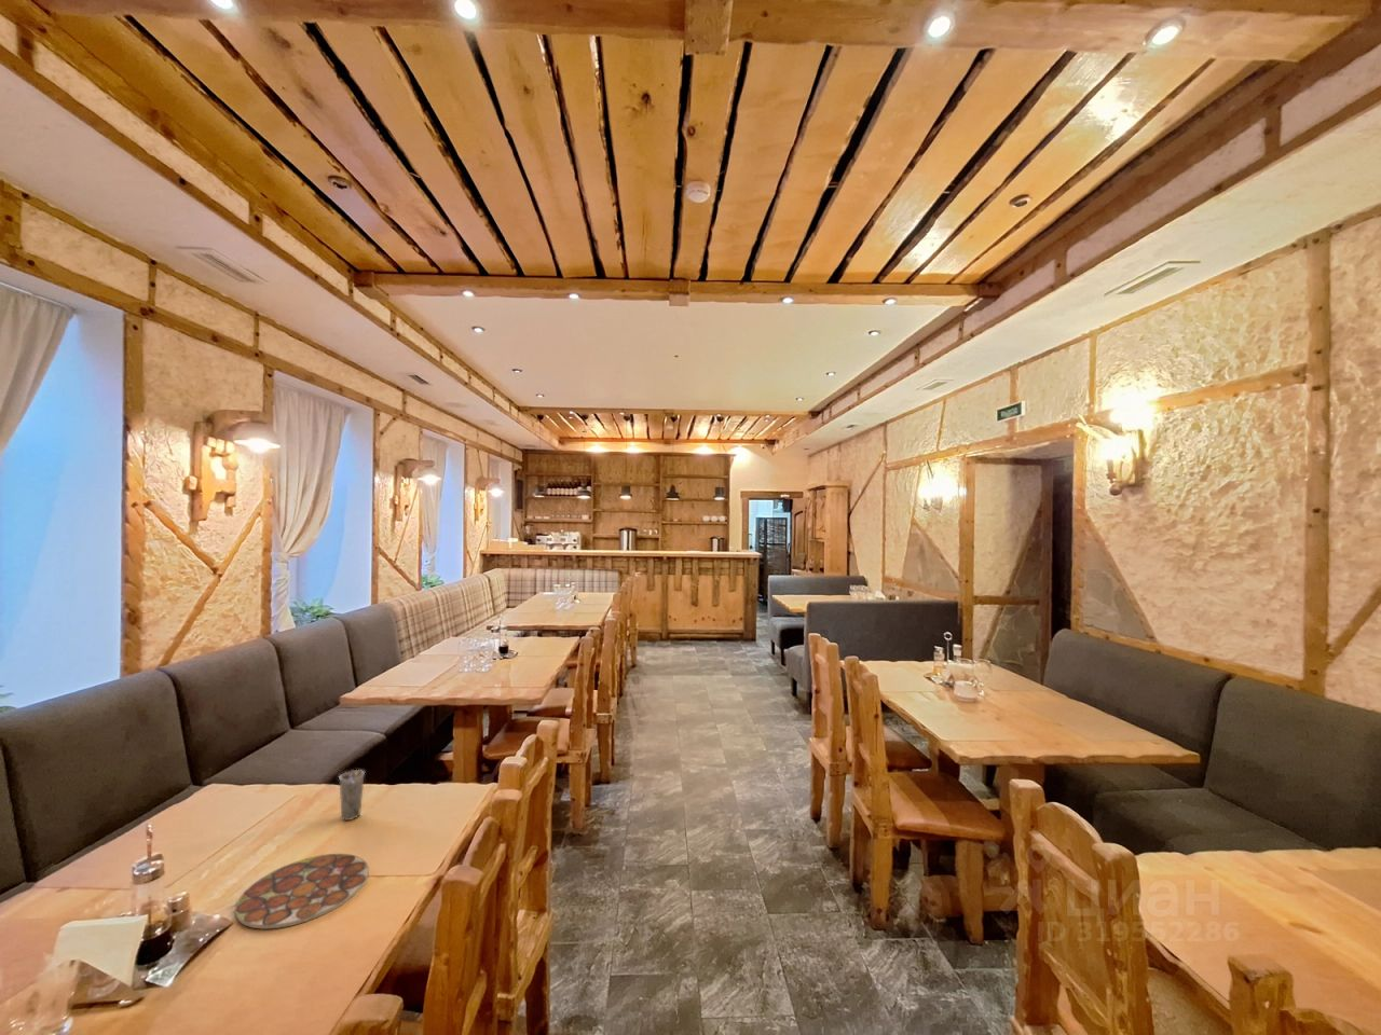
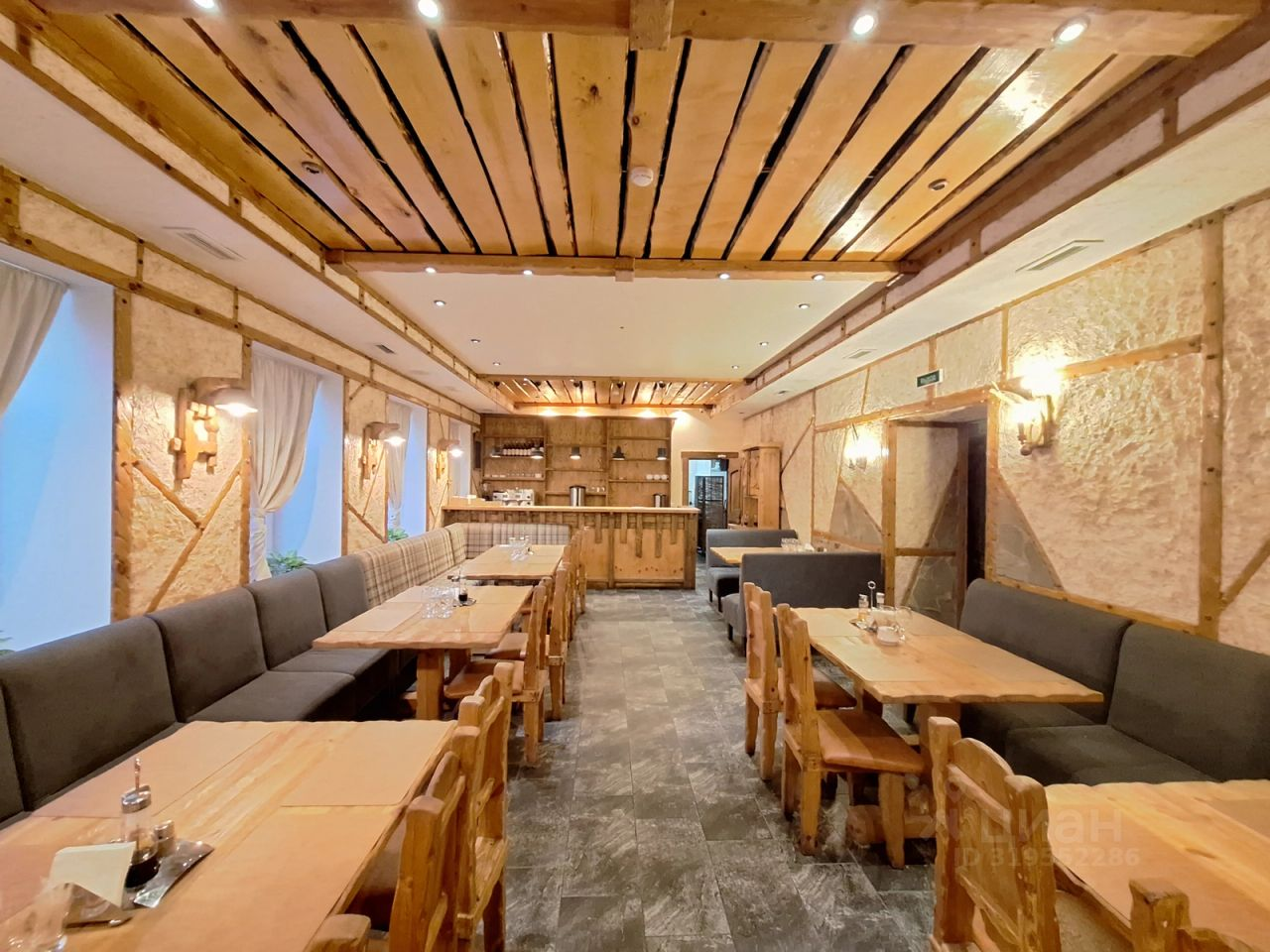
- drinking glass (350, 795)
- plate (306, 887)
